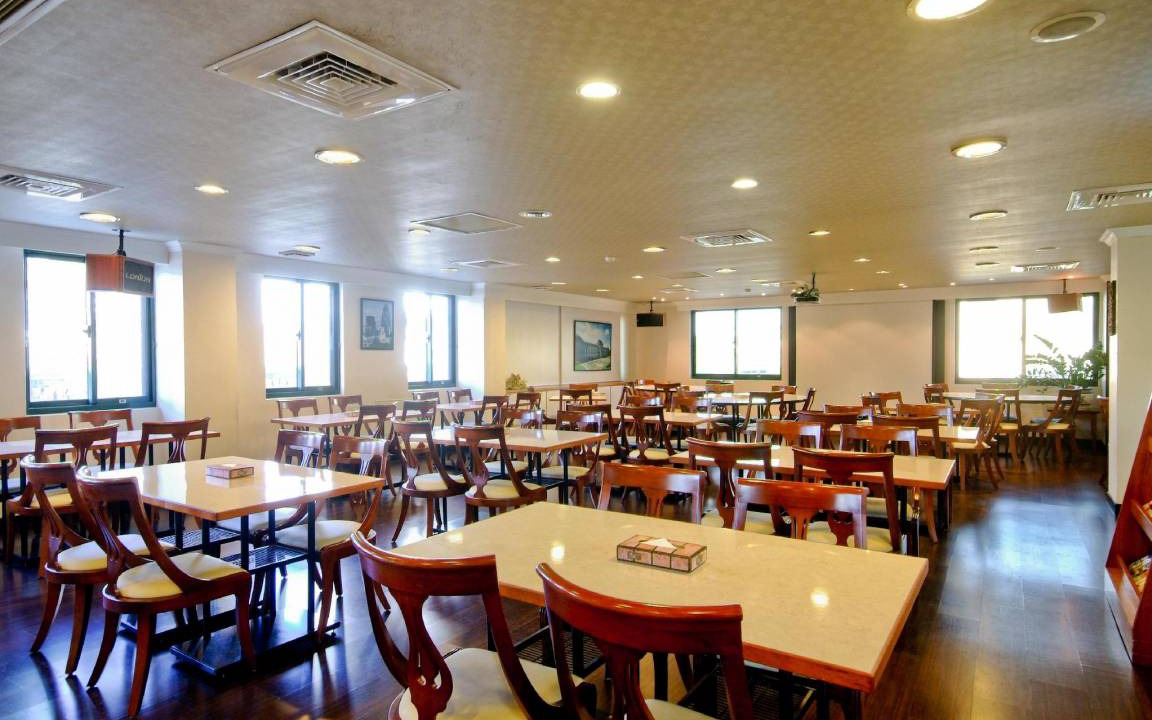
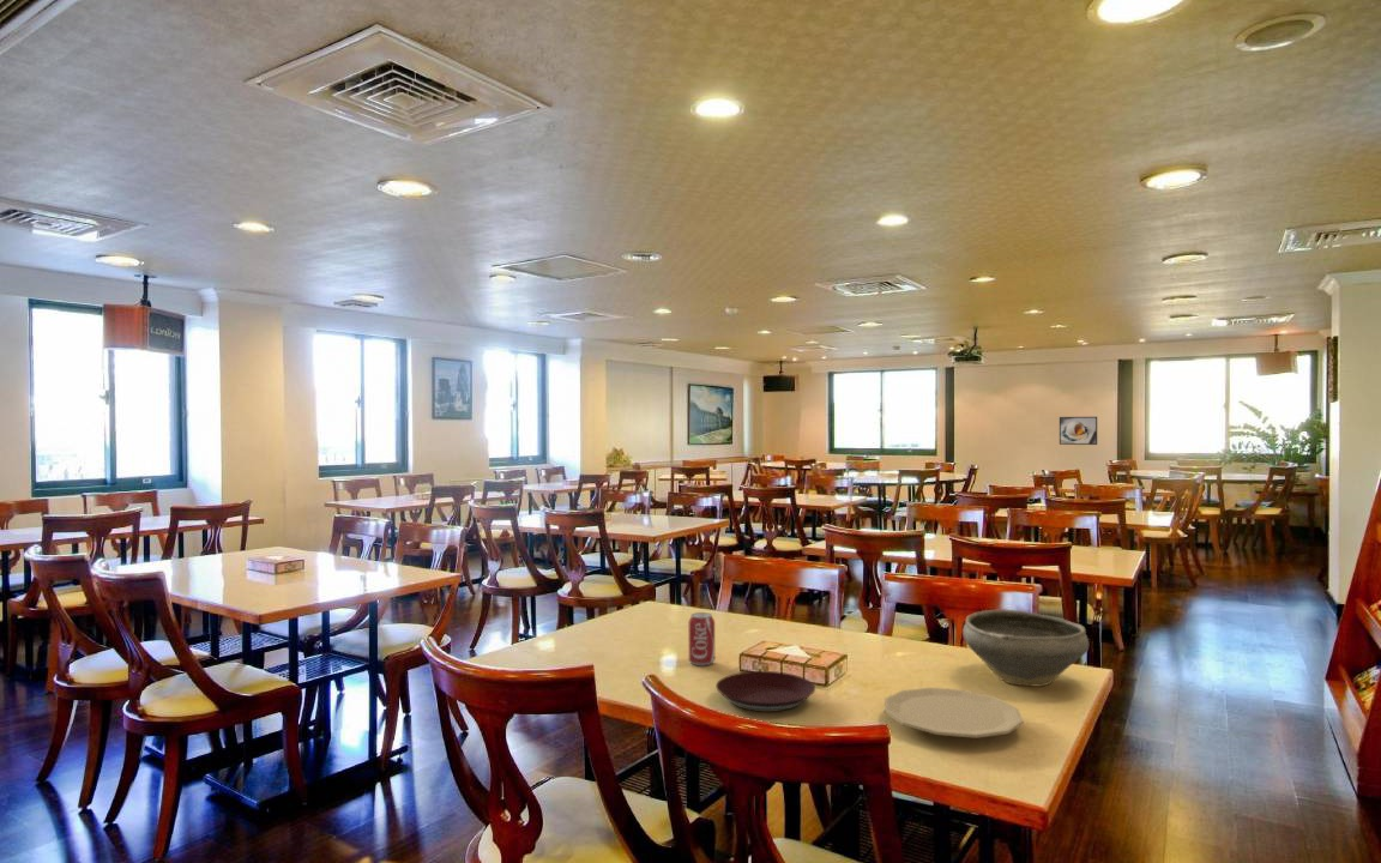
+ plate (951, 716)
+ plate (765, 693)
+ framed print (1078, 430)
+ beverage can (701, 638)
+ bowl (1024, 651)
